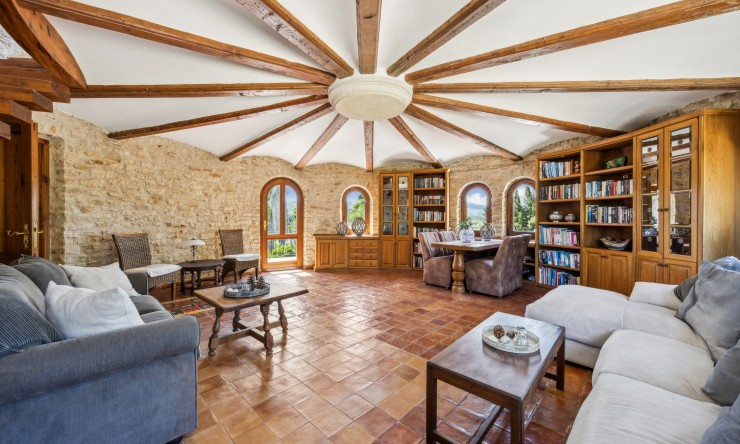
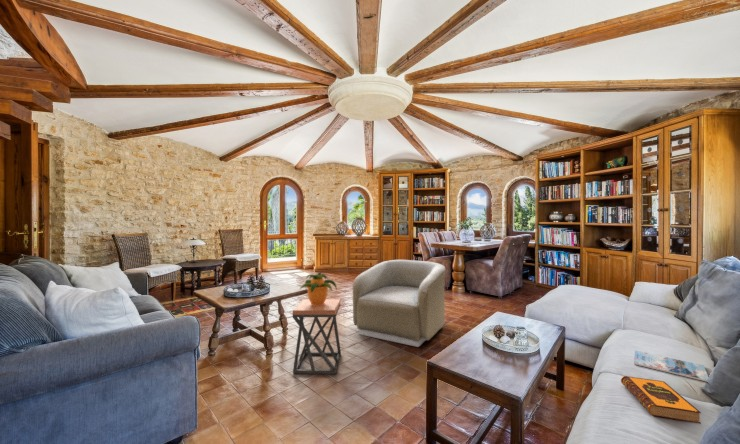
+ magazine (668, 364)
+ armchair (402, 296)
+ potted plant (316, 287)
+ hardback book (656, 397)
+ stool (318, 333)
